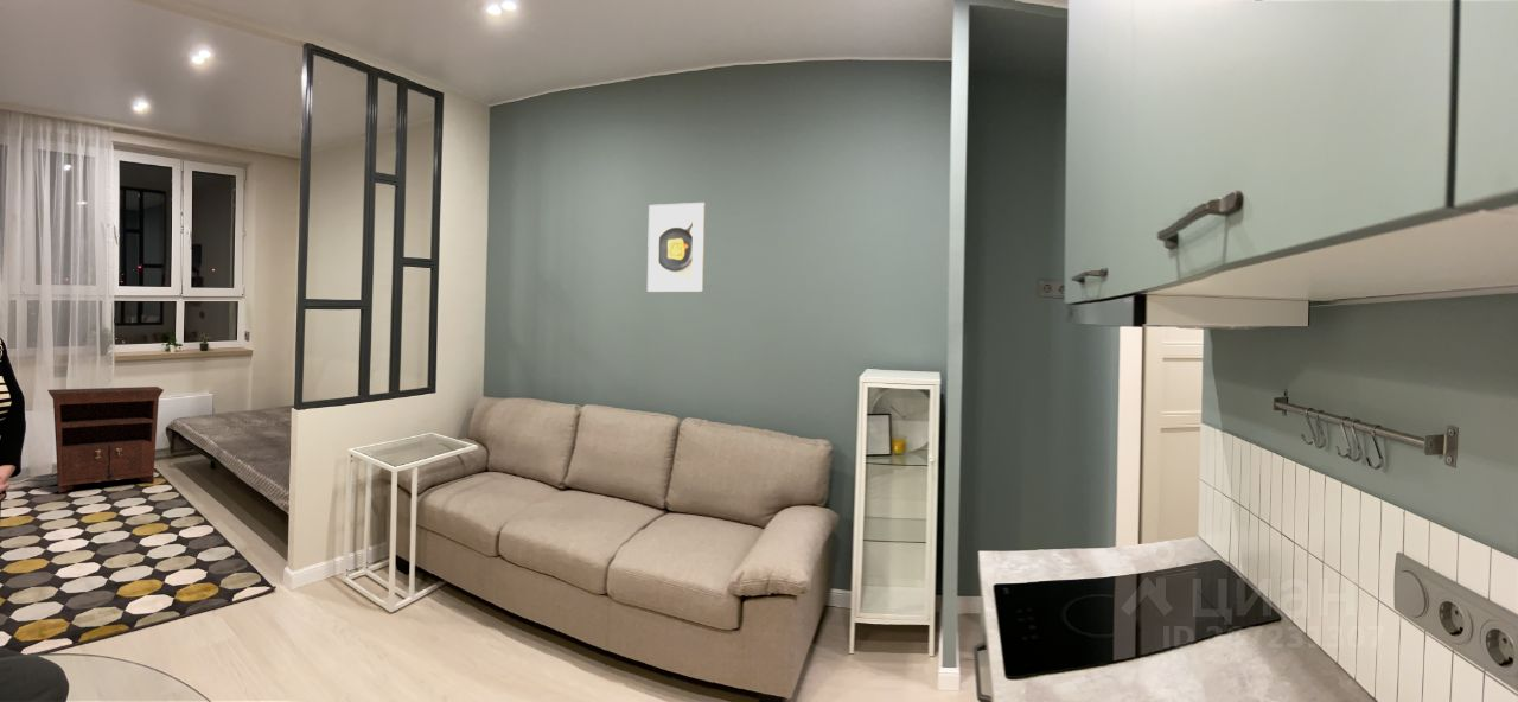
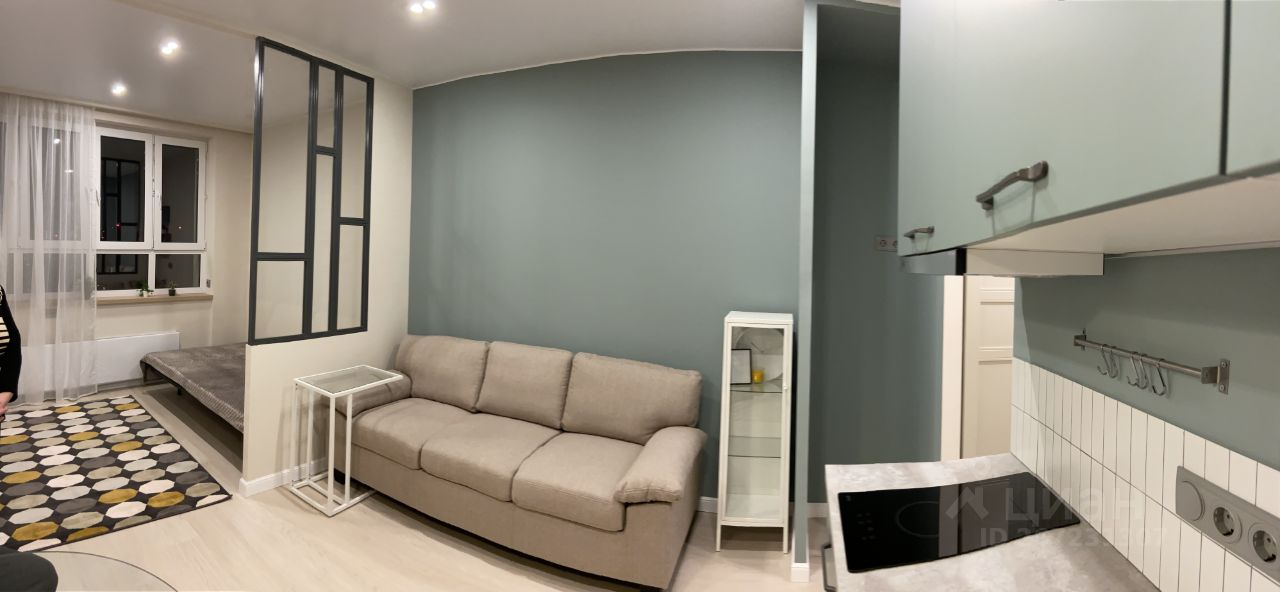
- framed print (675, 248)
- nightstand (107, 436)
